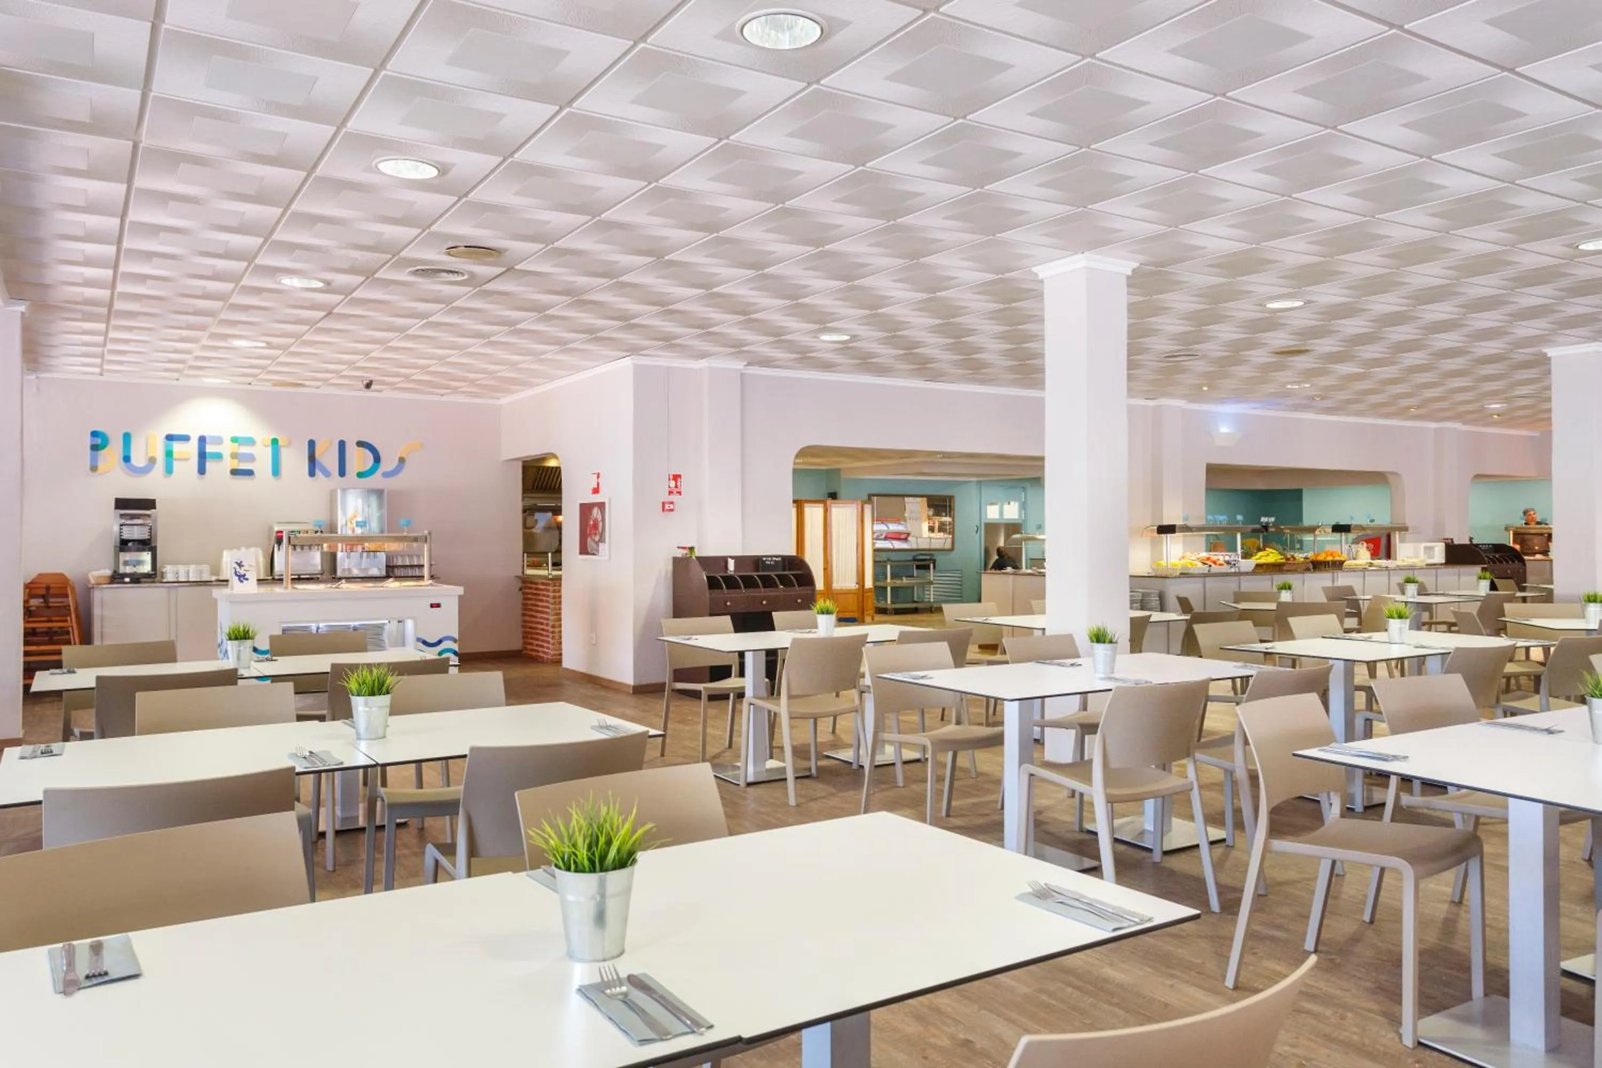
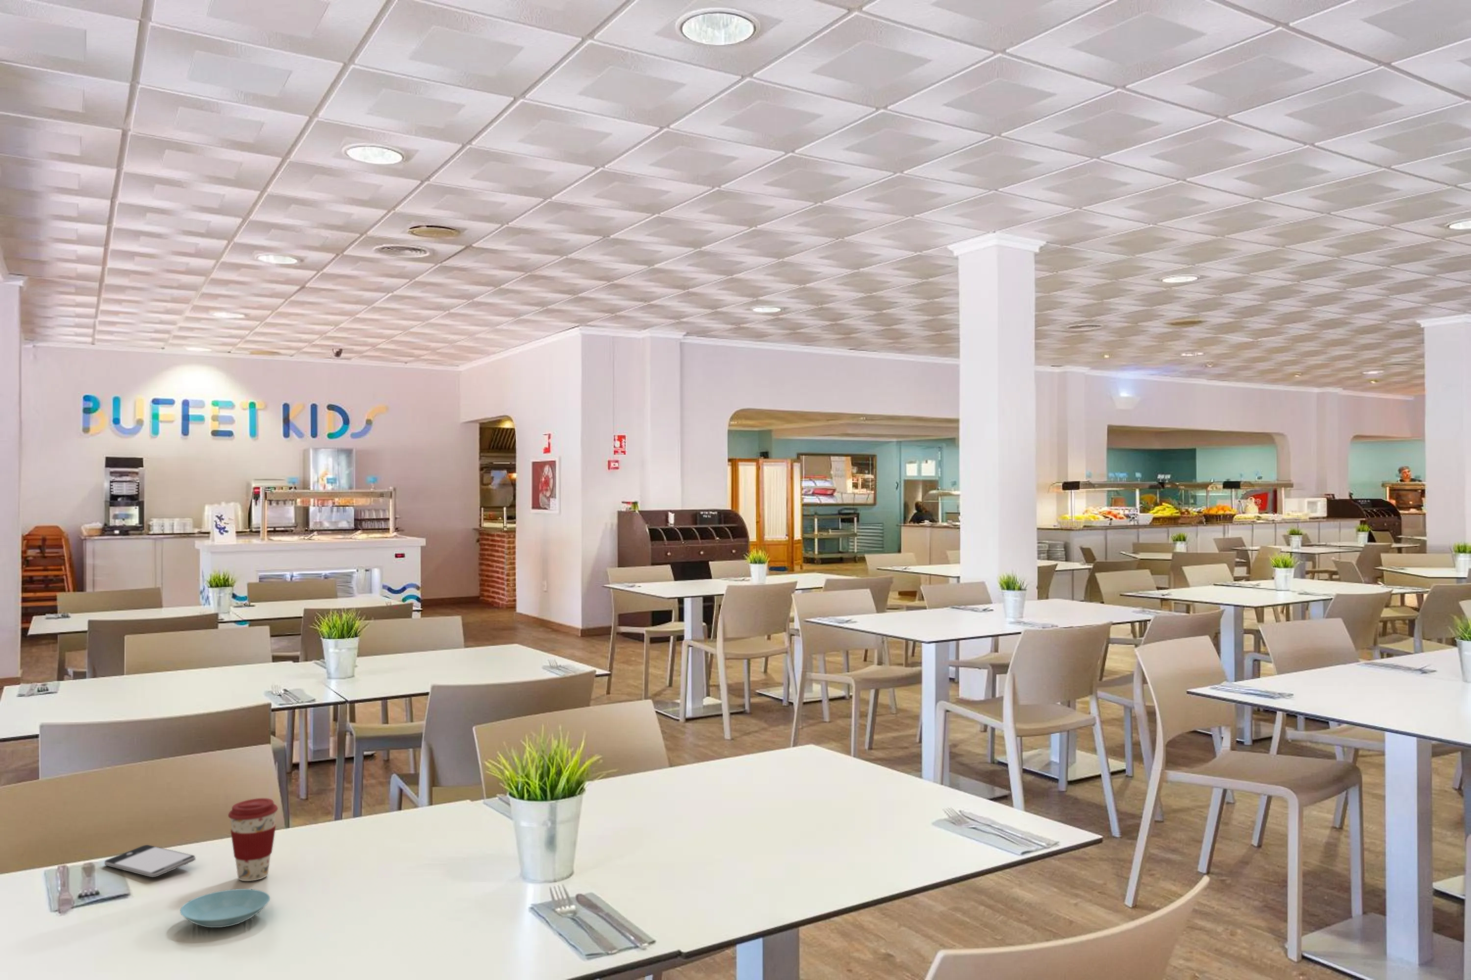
+ coffee cup (253, 839)
+ saucer (225, 911)
+ smartphone (150, 861)
